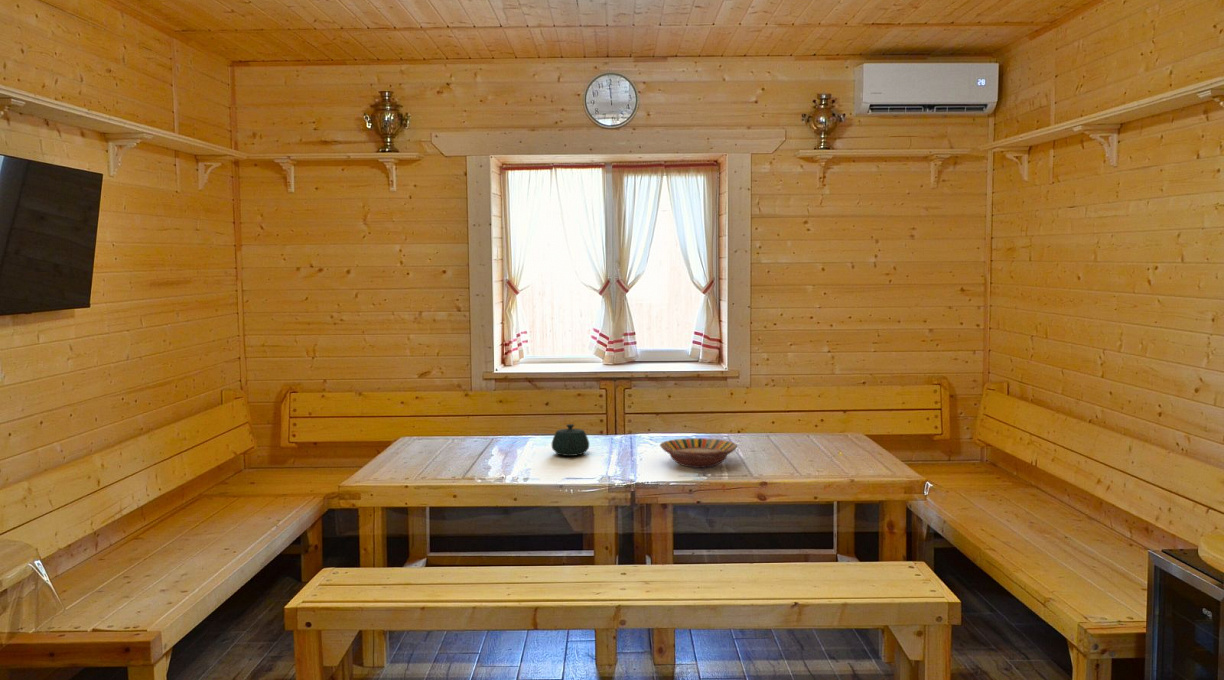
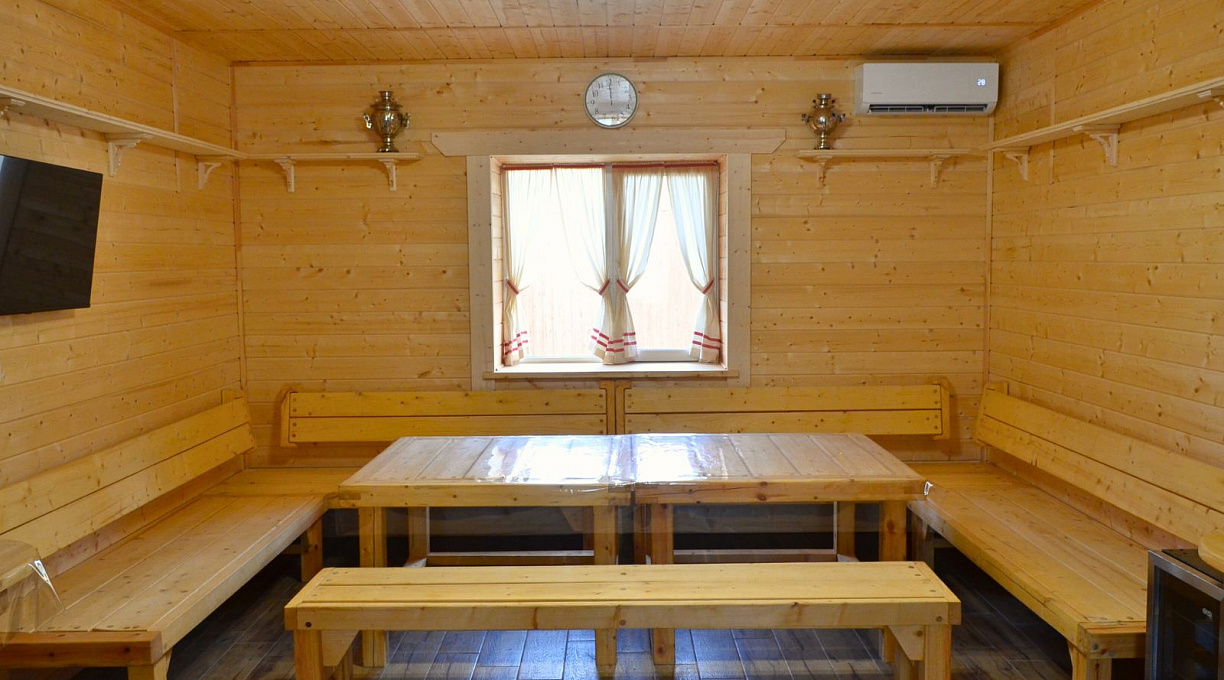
- teapot (570, 439)
- serving bowl (698, 454)
